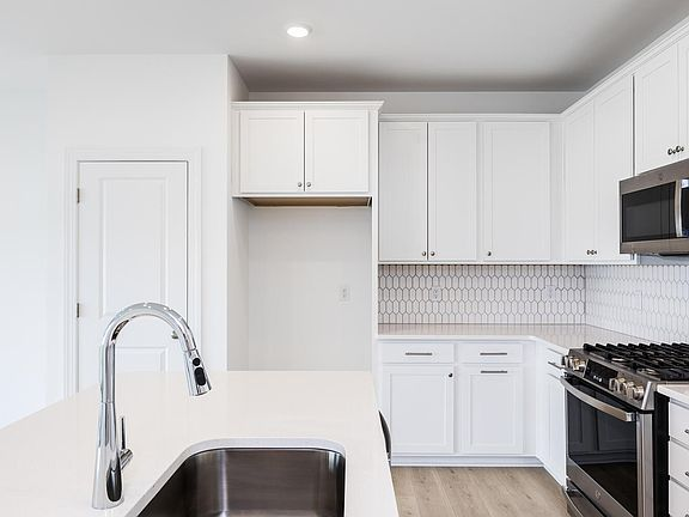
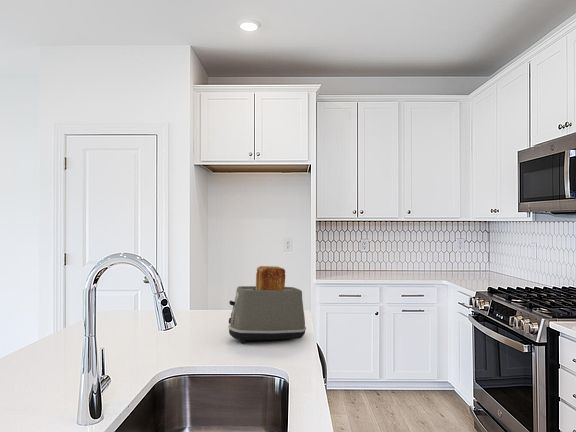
+ toaster (267, 302)
